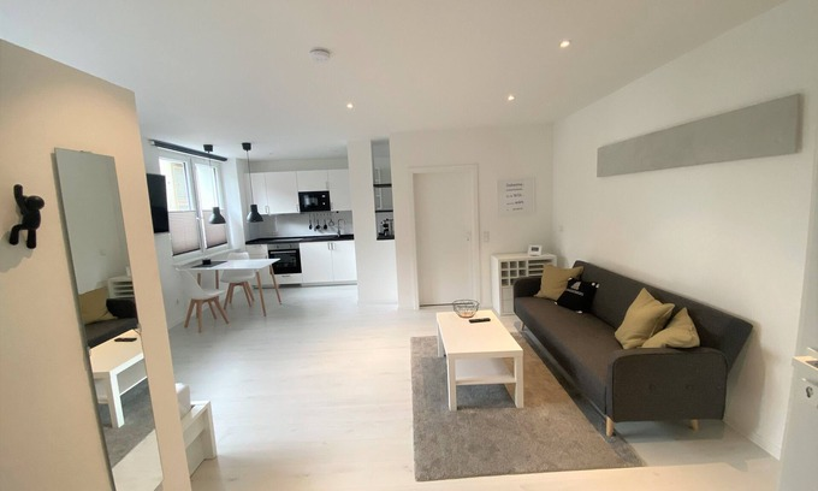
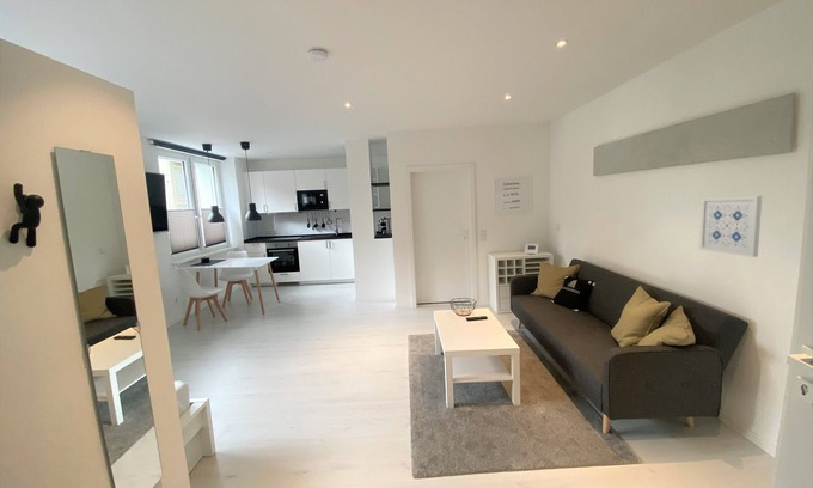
+ wall art (727, 225)
